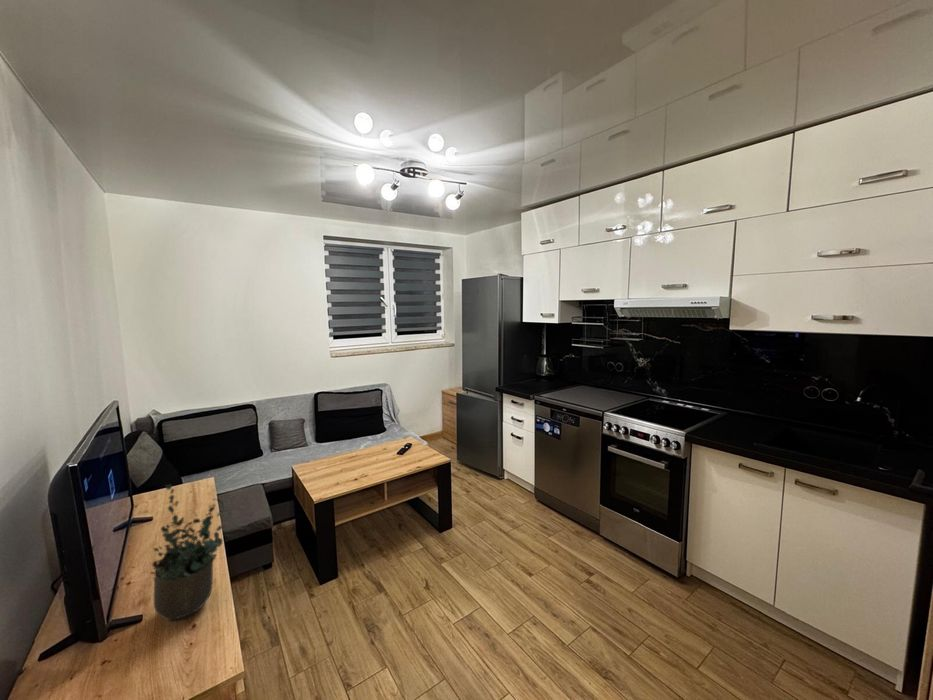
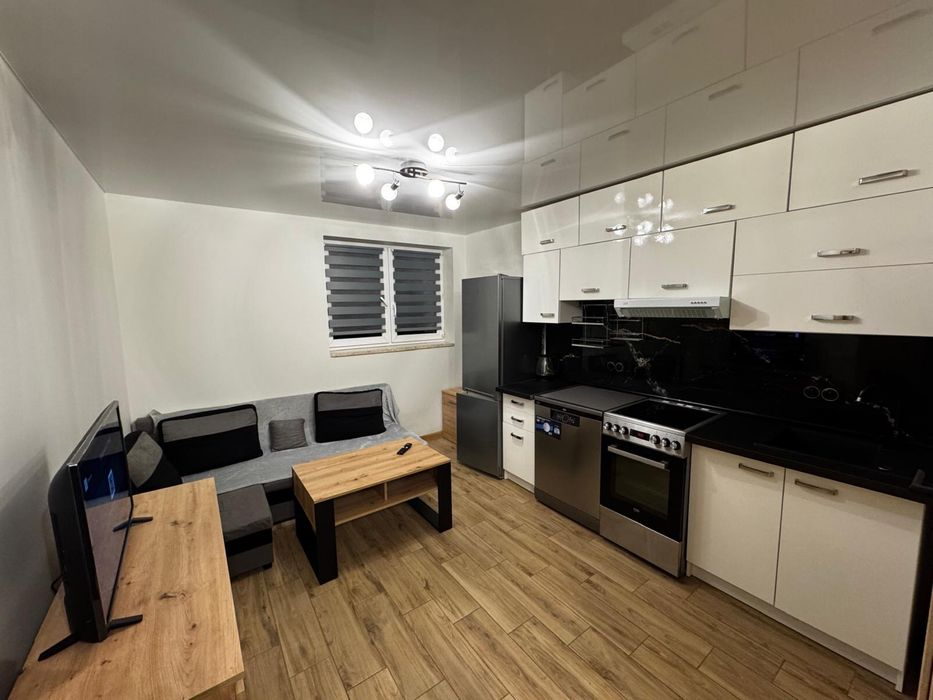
- potted plant (185, 550)
